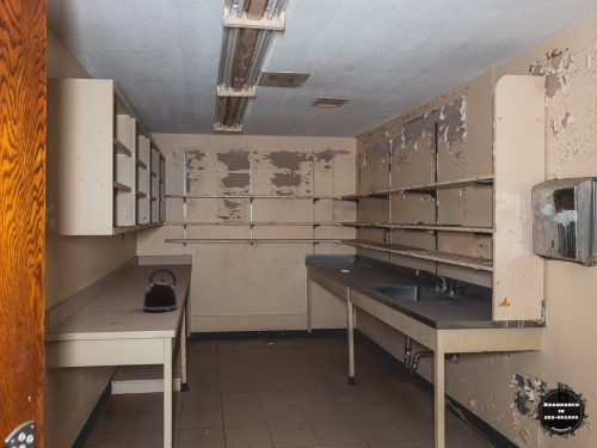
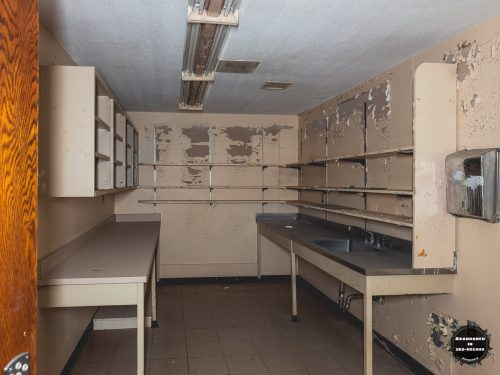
- kettle (160, 289)
